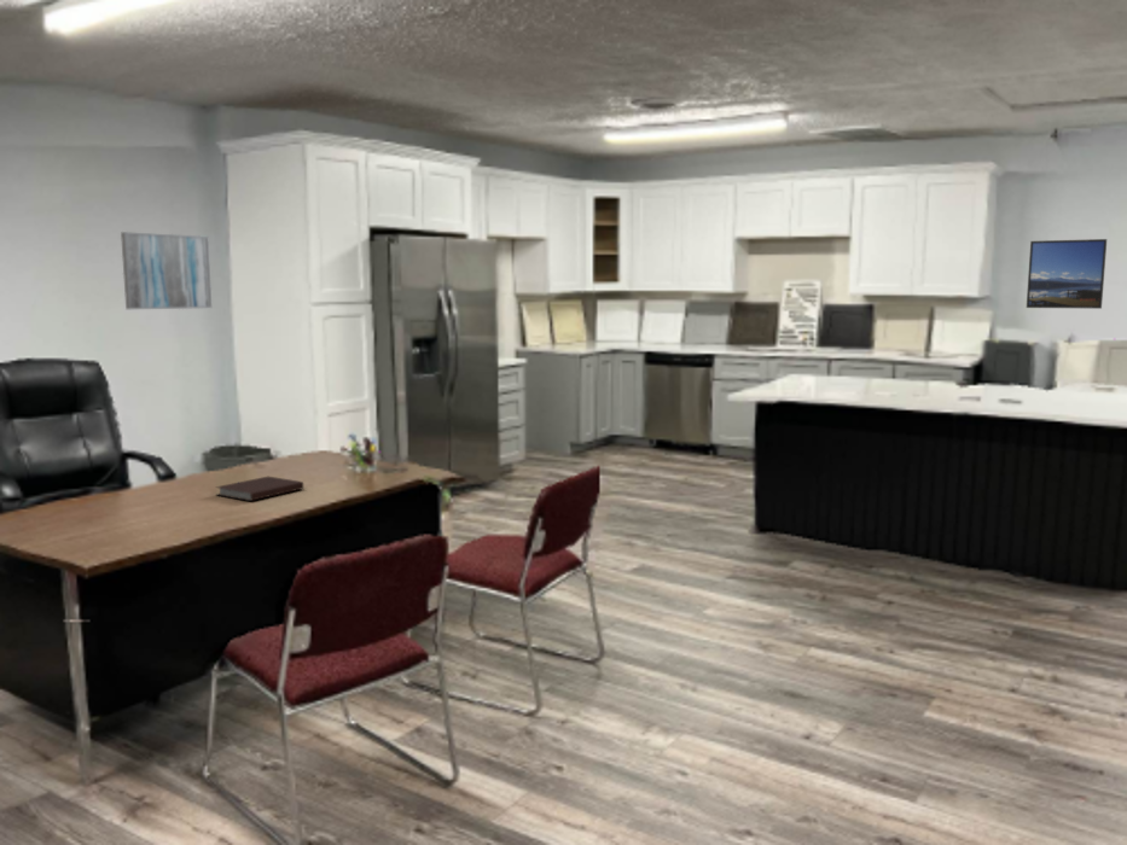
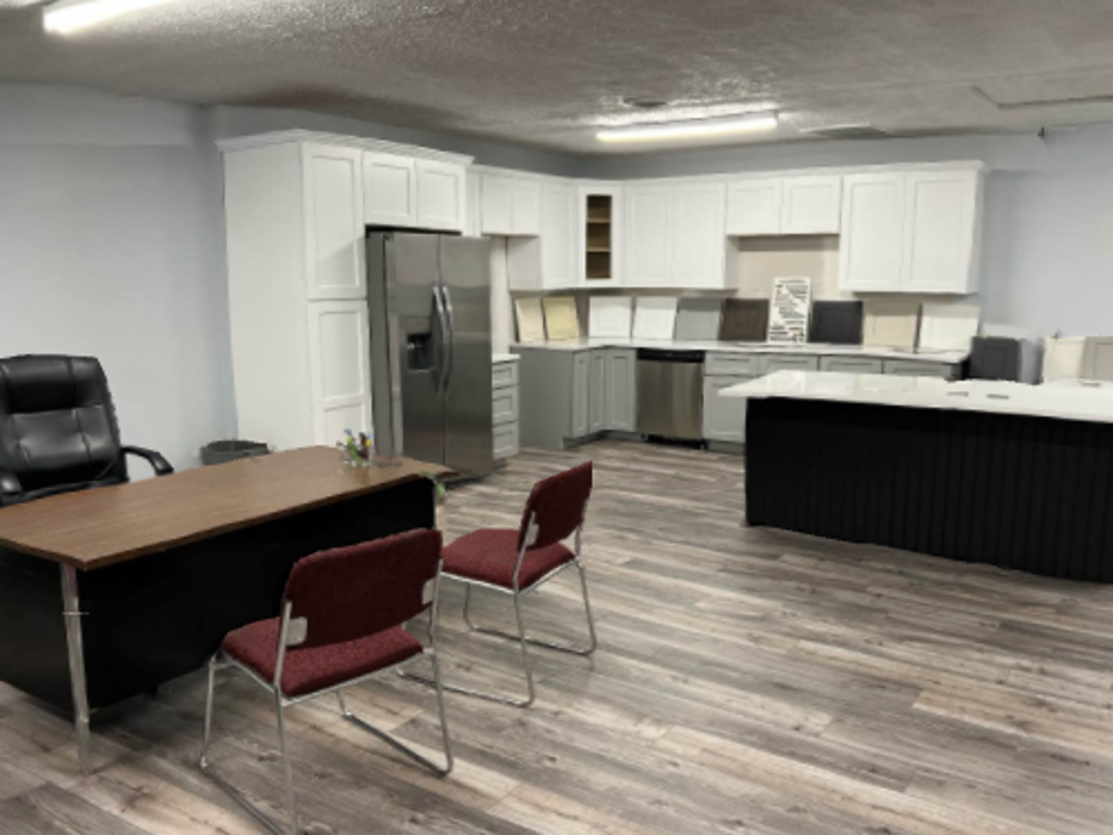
- wall art (168, 272)
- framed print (1065, 274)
- notebook (260, 488)
